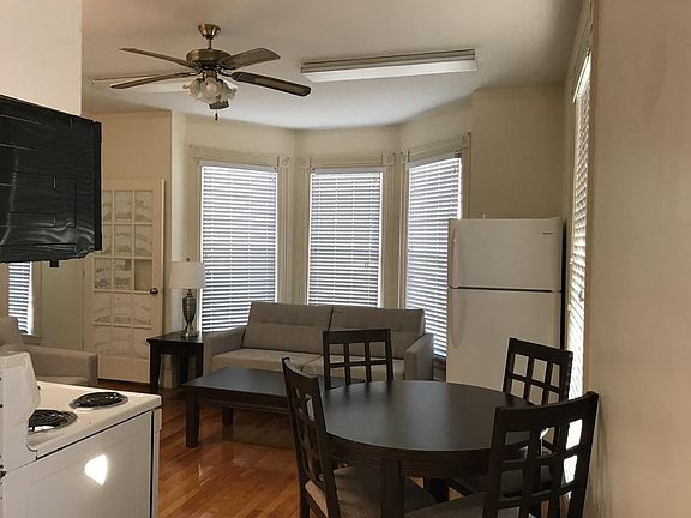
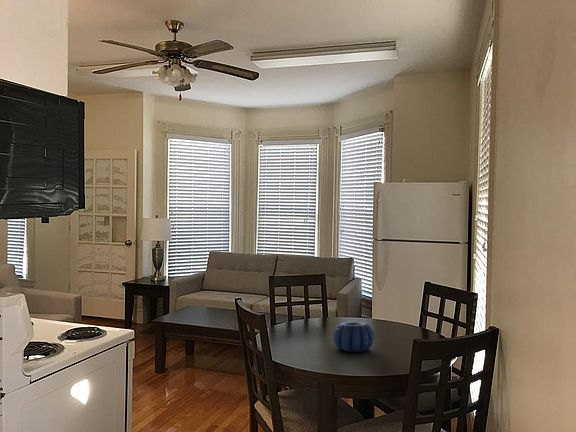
+ decorative bowl (353, 335)
